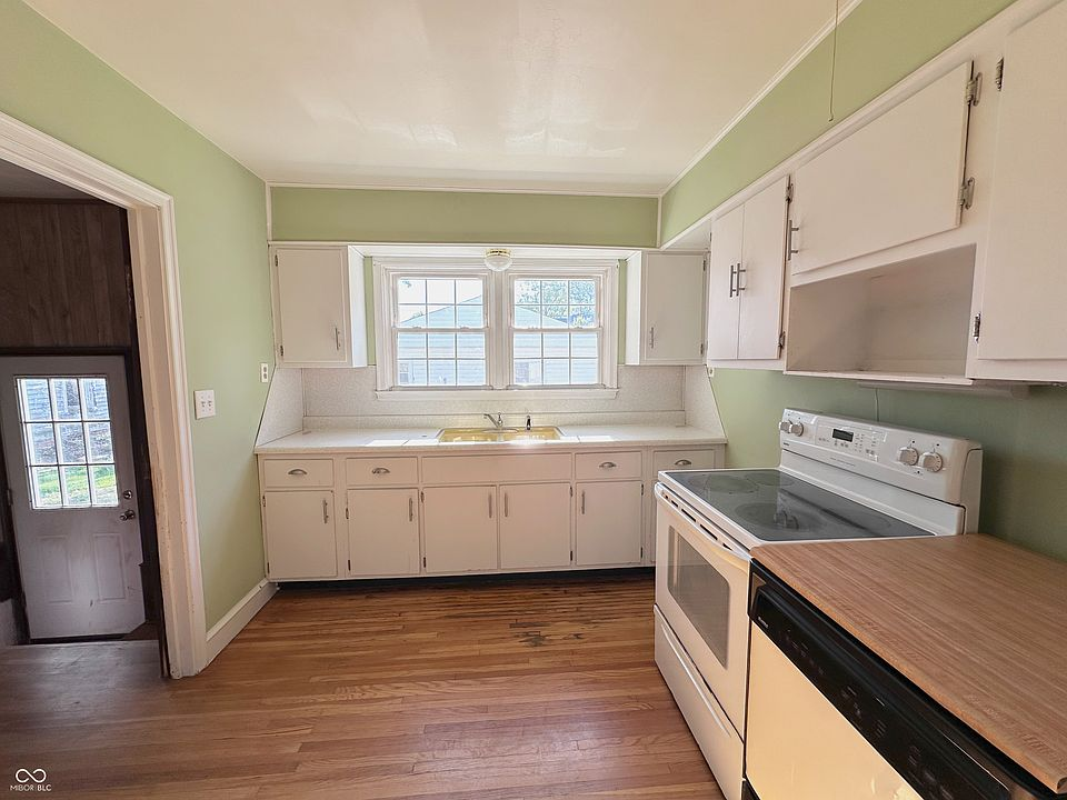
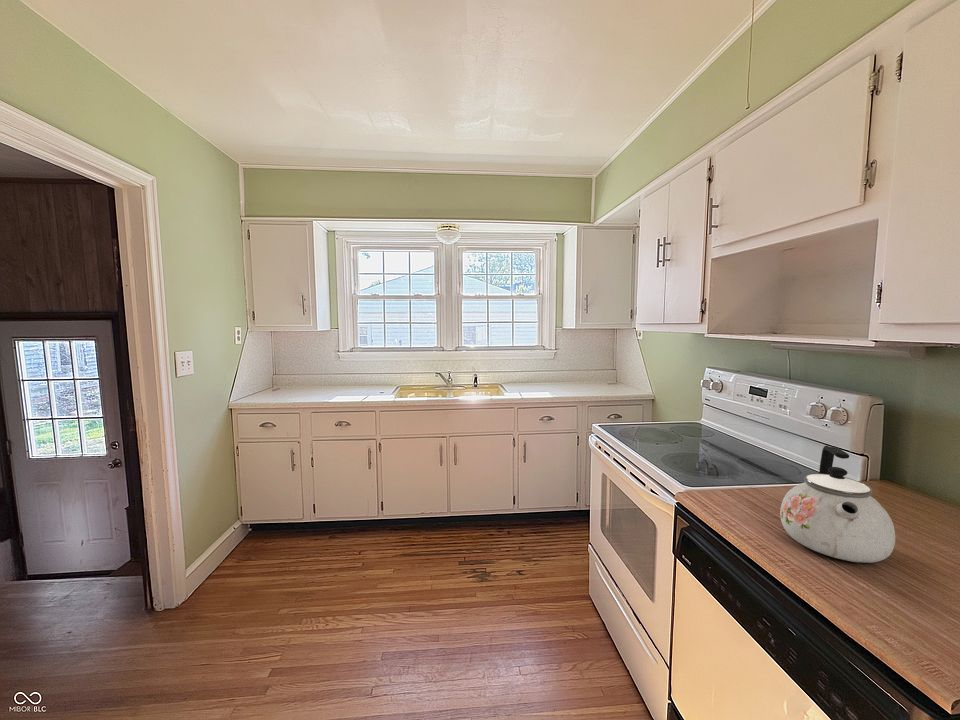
+ kettle (836, 498)
